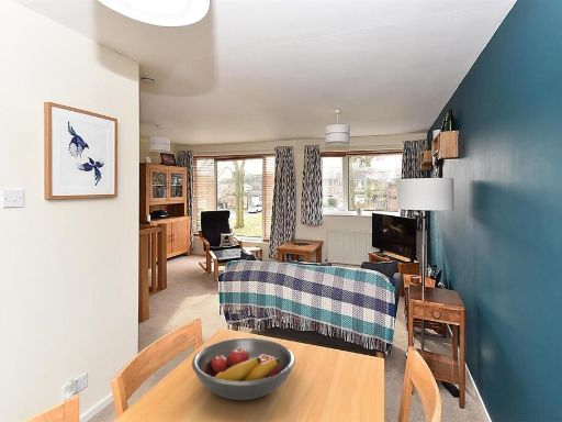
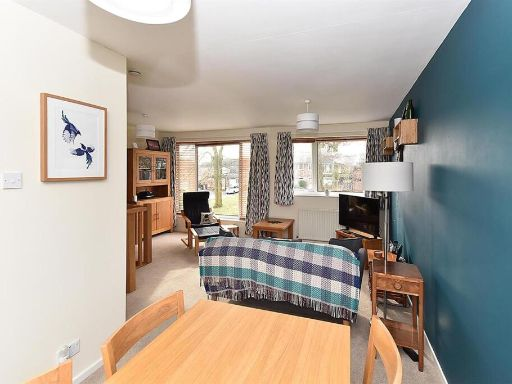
- fruit bowl (244, 367)
